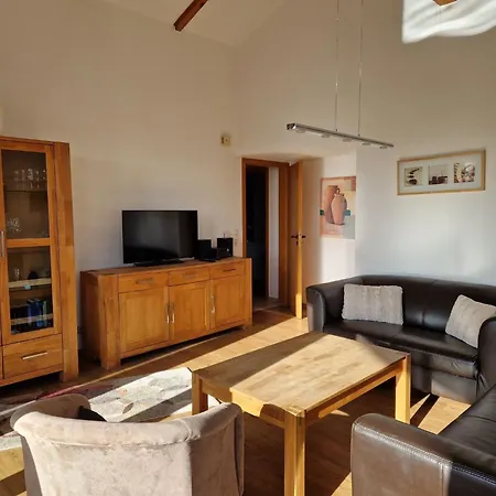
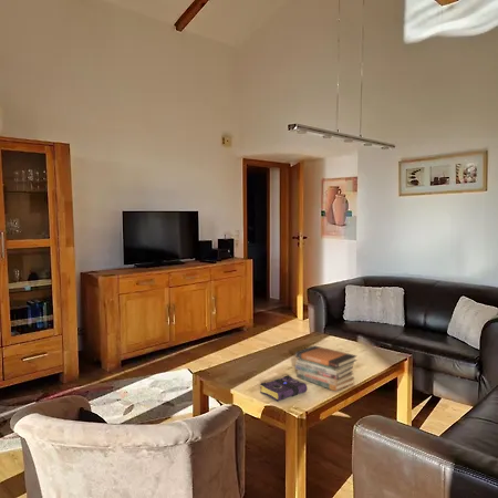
+ book stack (324, 366)
+ book (283, 387)
